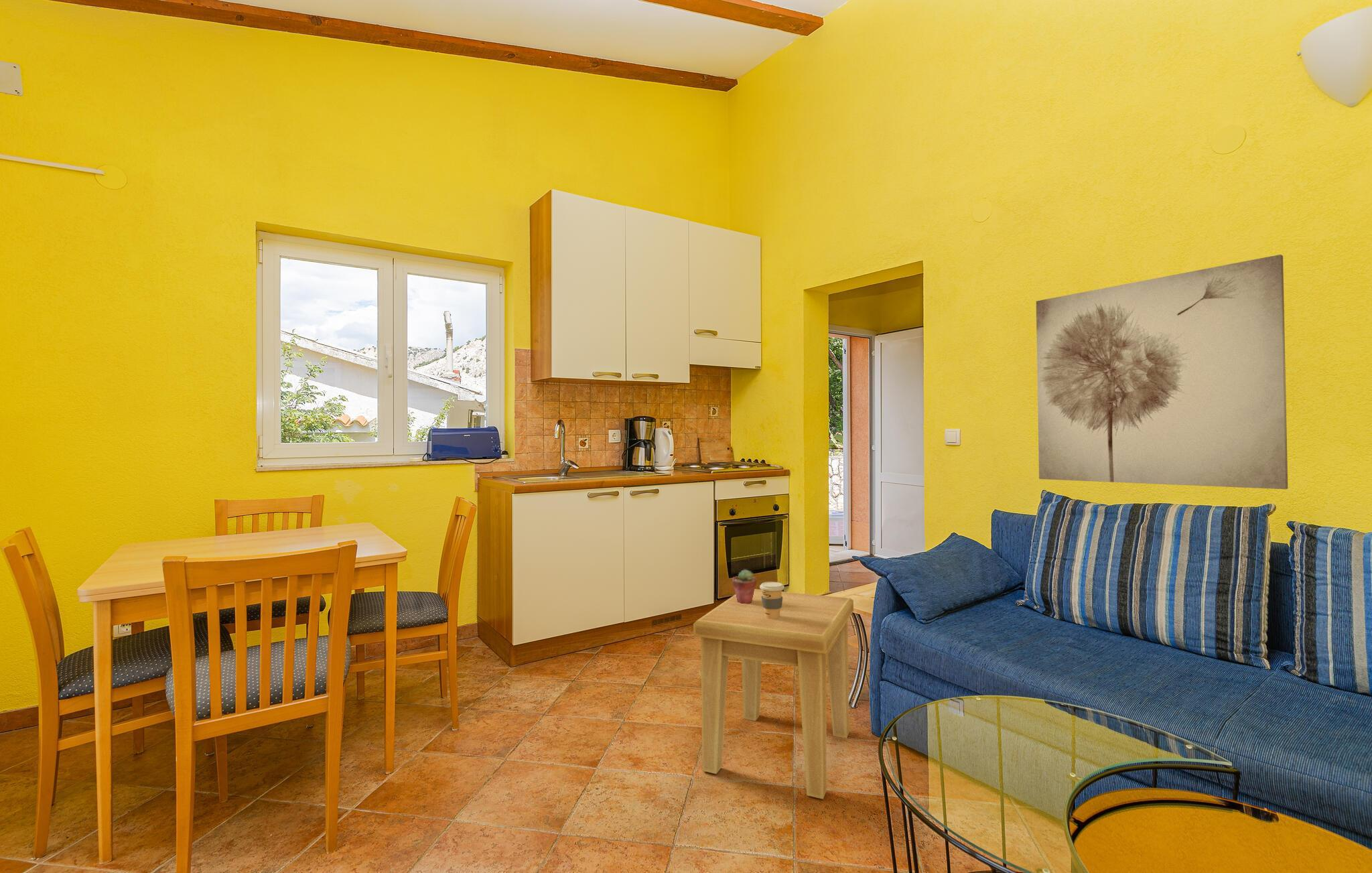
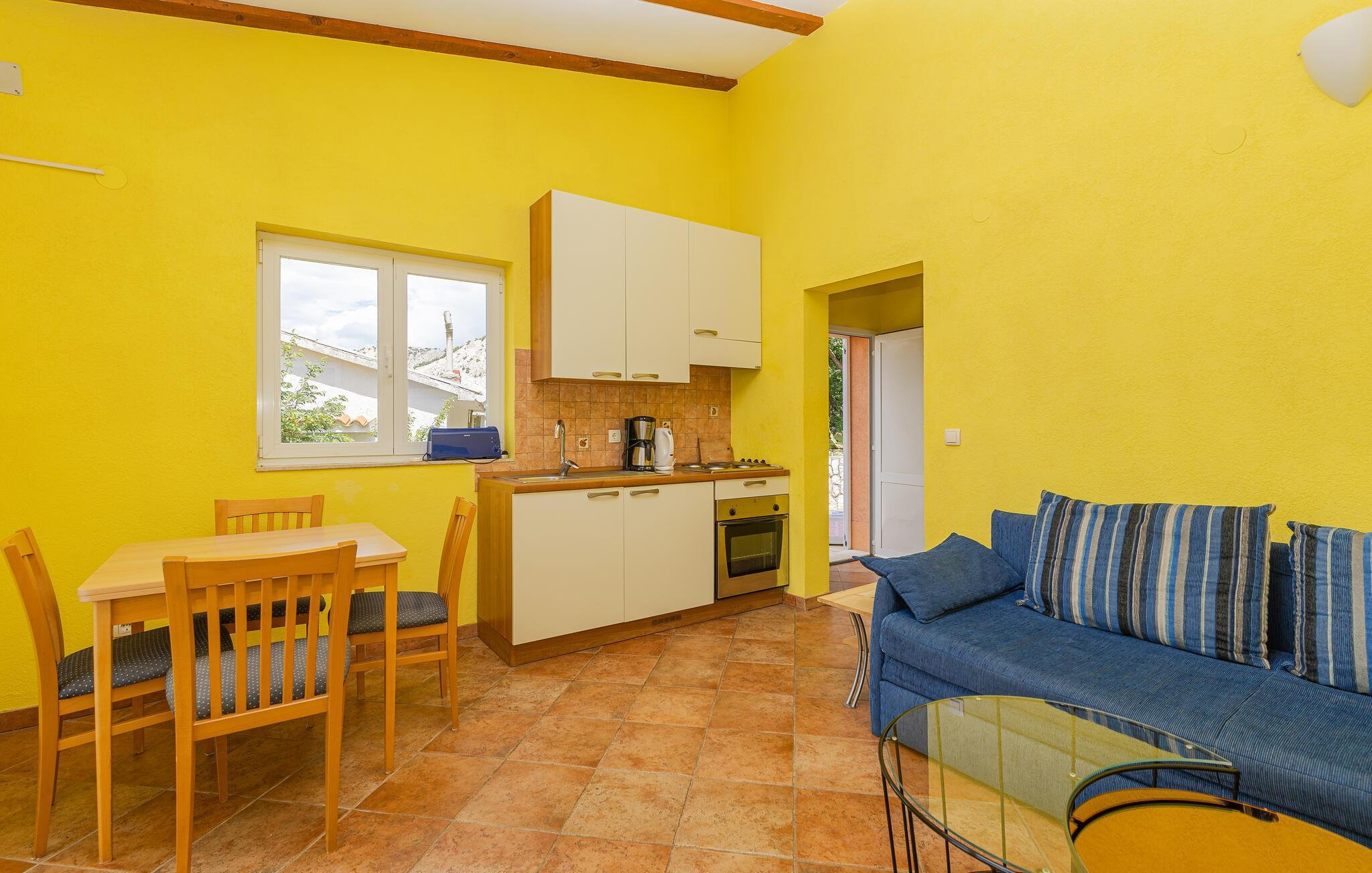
- wall art (1144, 382)
- side table (782, 664)
- potted succulent (744, 584)
- coffee cup (772, 600)
